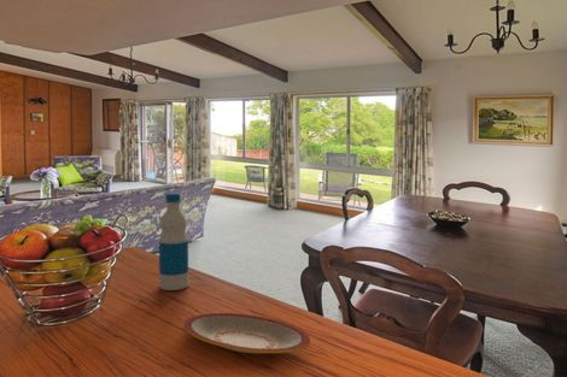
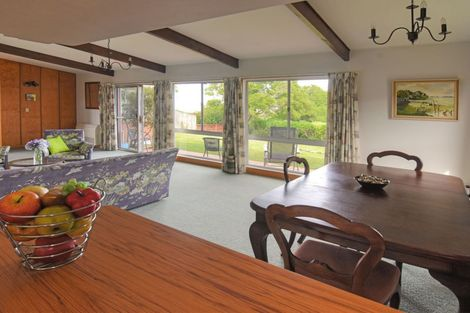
- bottle (173, 240)
- plate (244, 335)
